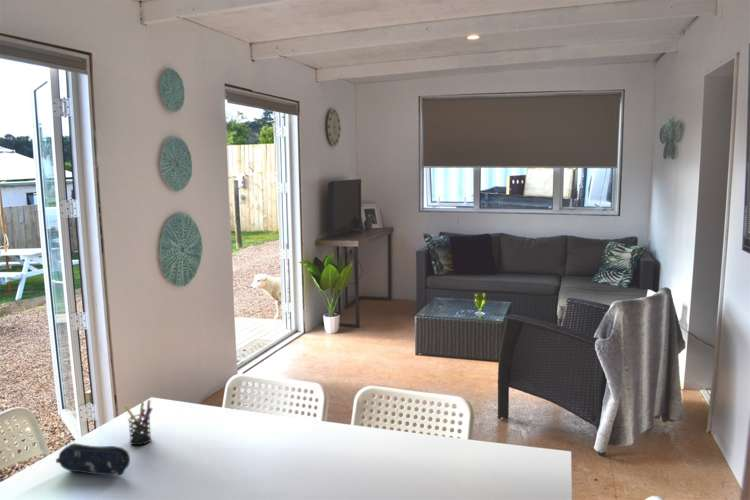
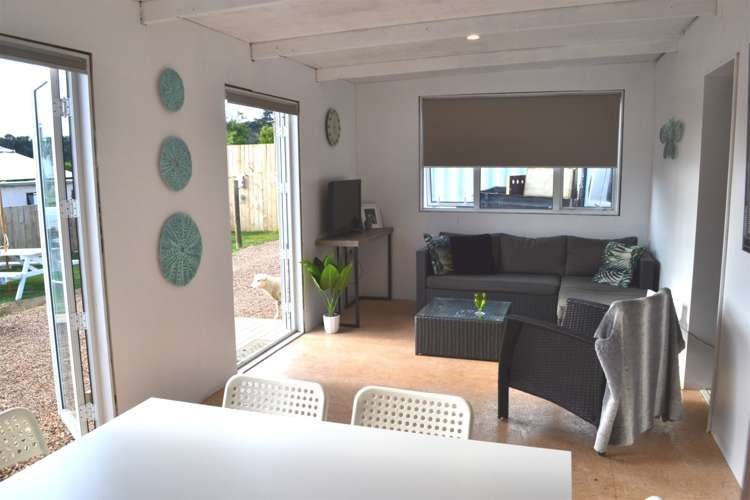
- pen holder (141, 420)
- pencil case (94, 459)
